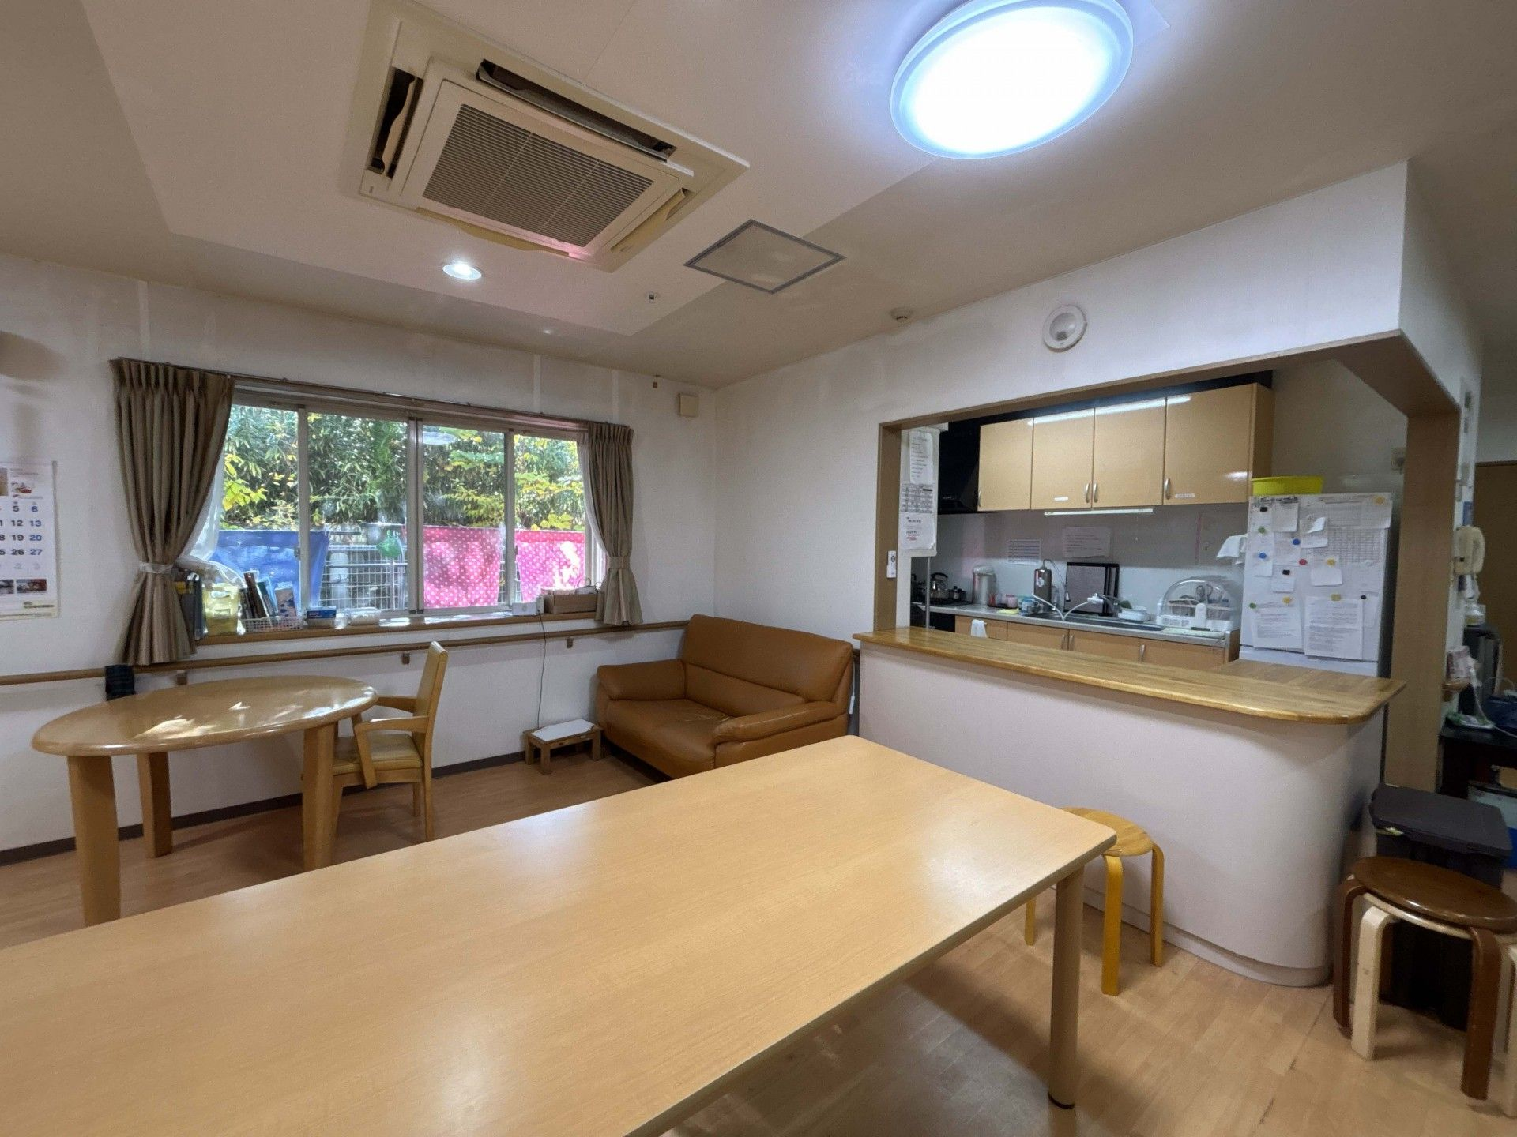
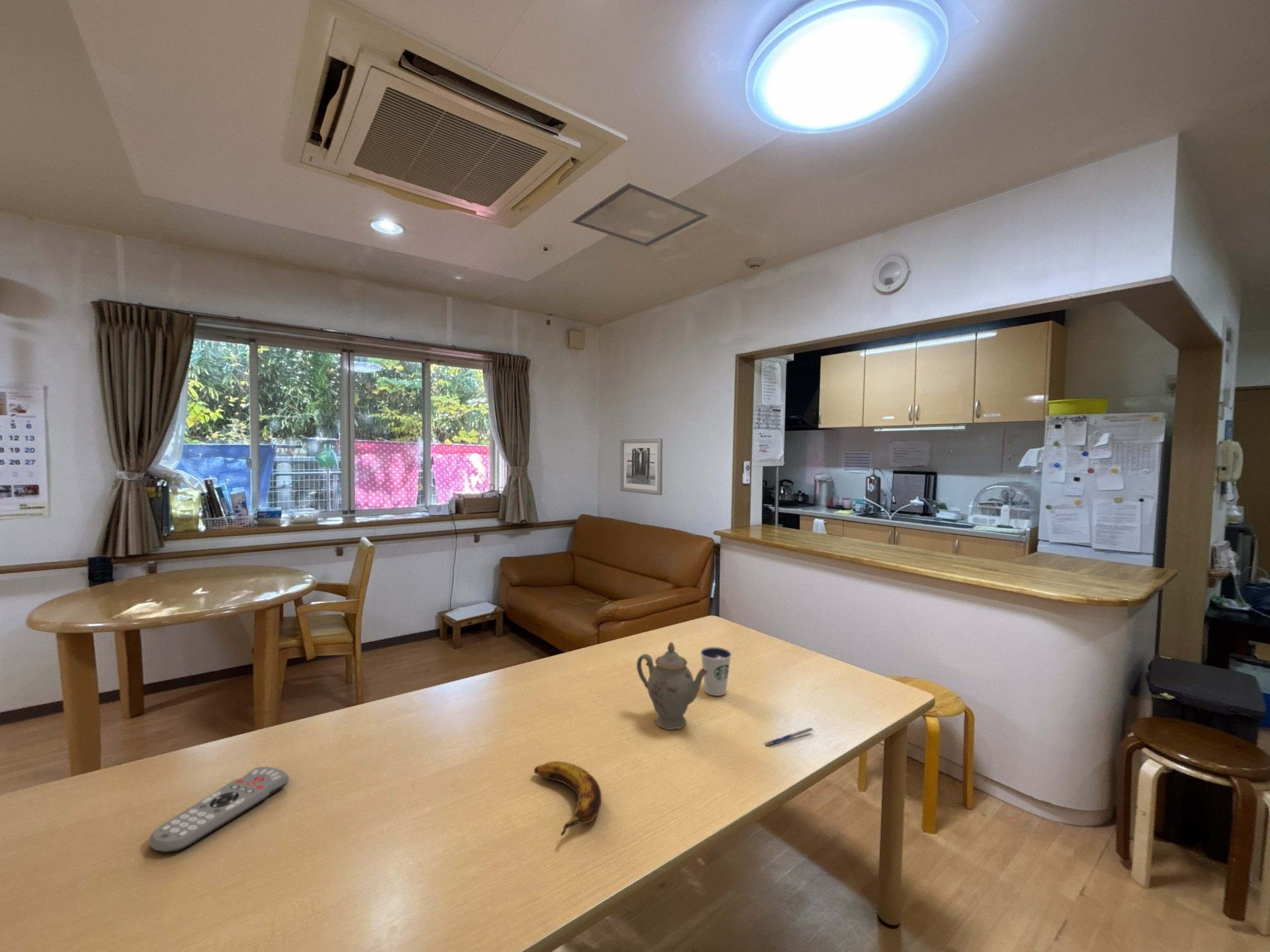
+ dixie cup (715, 672)
+ wall art (640, 466)
+ remote control (223, 806)
+ pen (790, 736)
+ banana (569, 786)
+ chinaware (671, 682)
